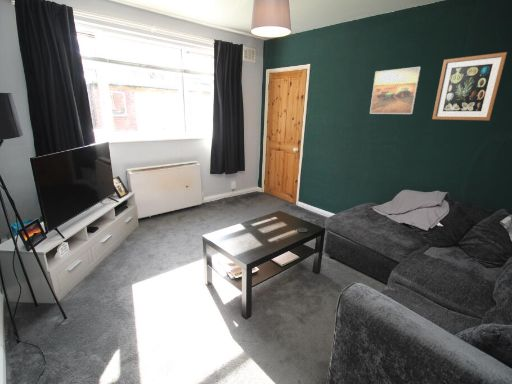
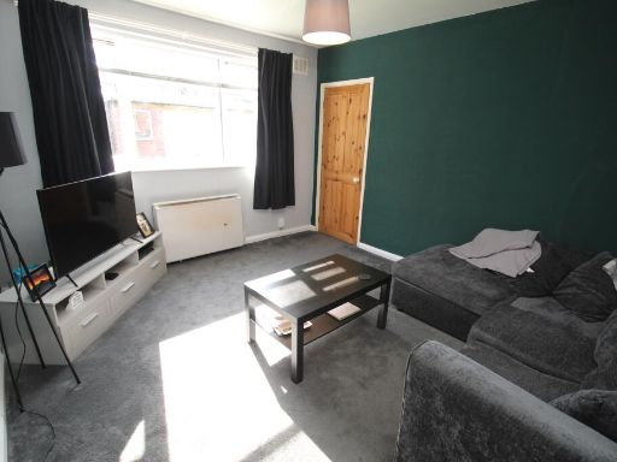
- wall art (466, 89)
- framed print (393, 92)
